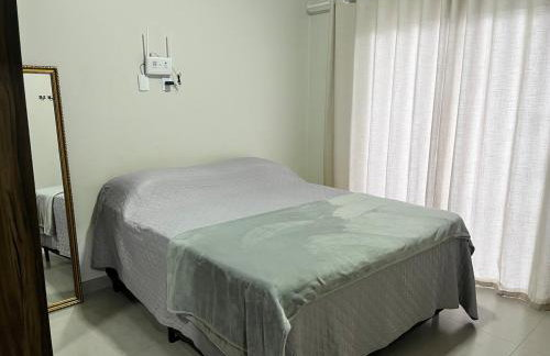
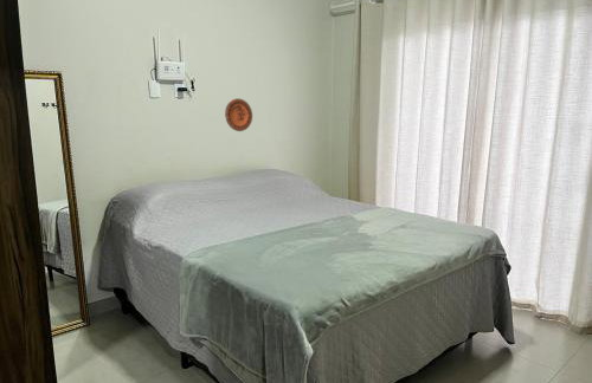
+ decorative plate (238, 115)
